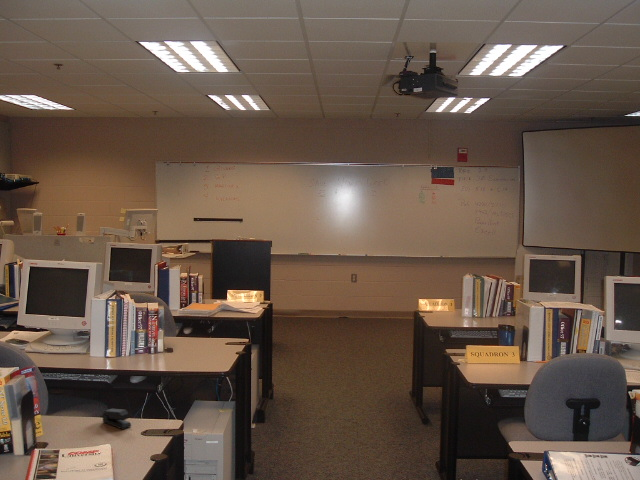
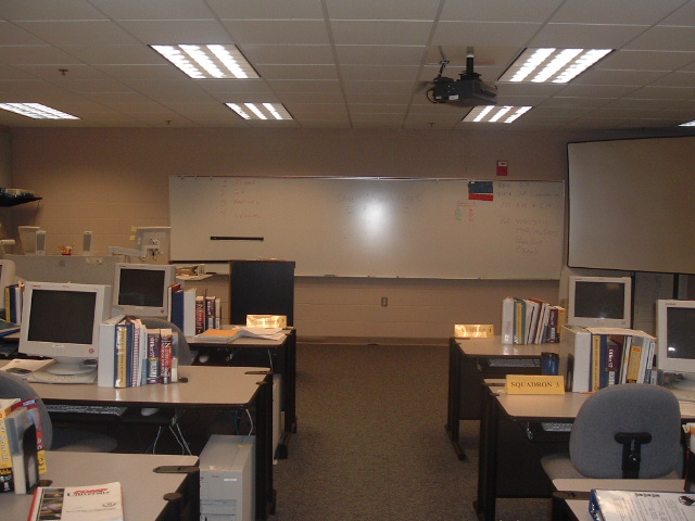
- stapler (116, 416)
